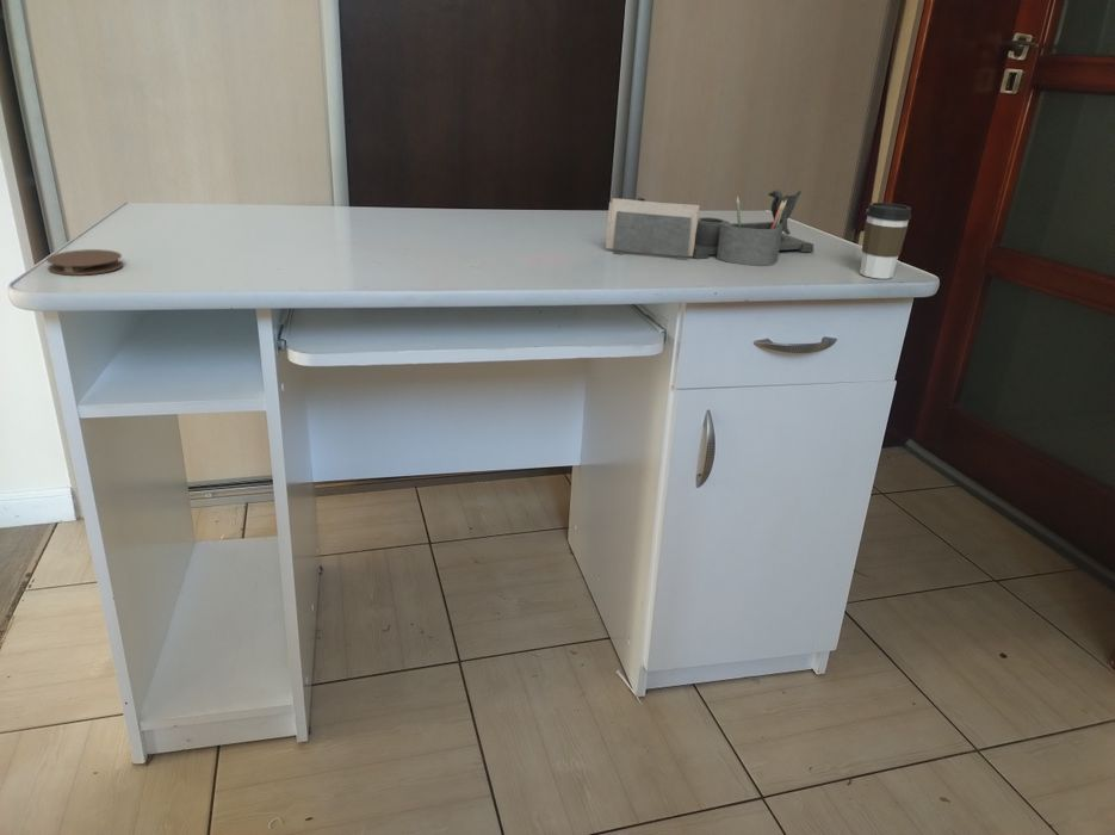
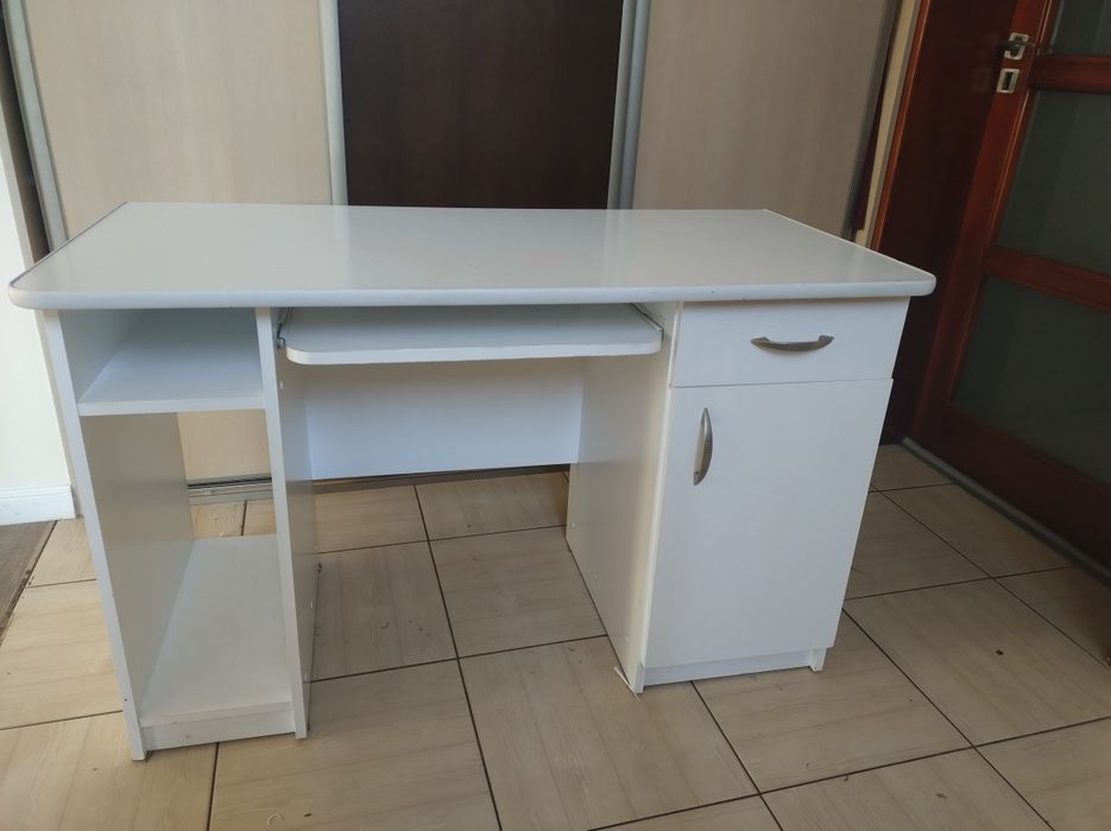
- coffee cup (882, 240)
- coaster (85, 261)
- desk organizer (711, 217)
